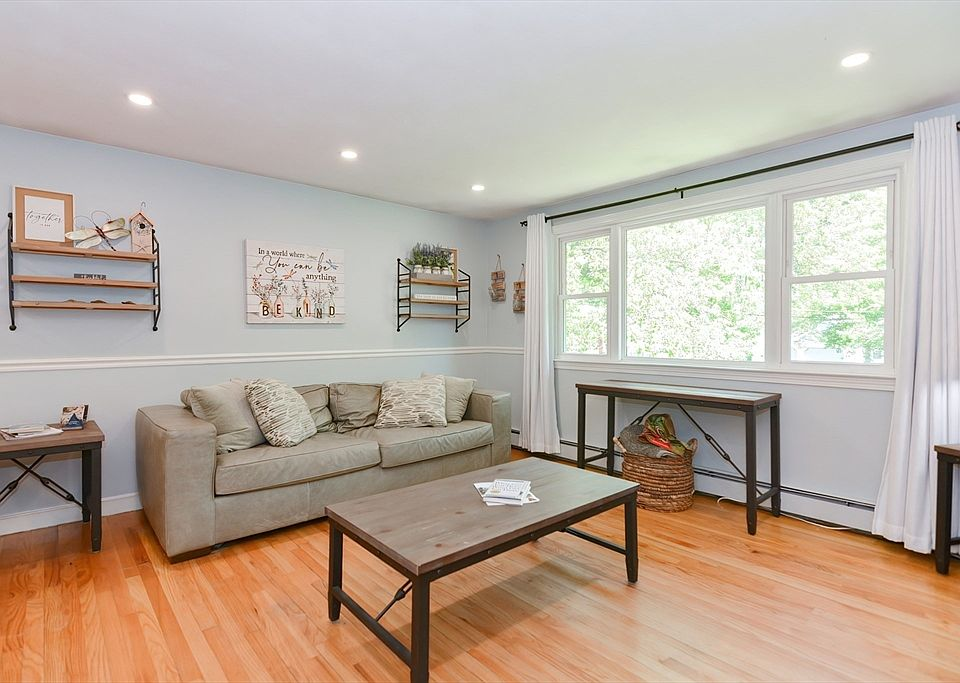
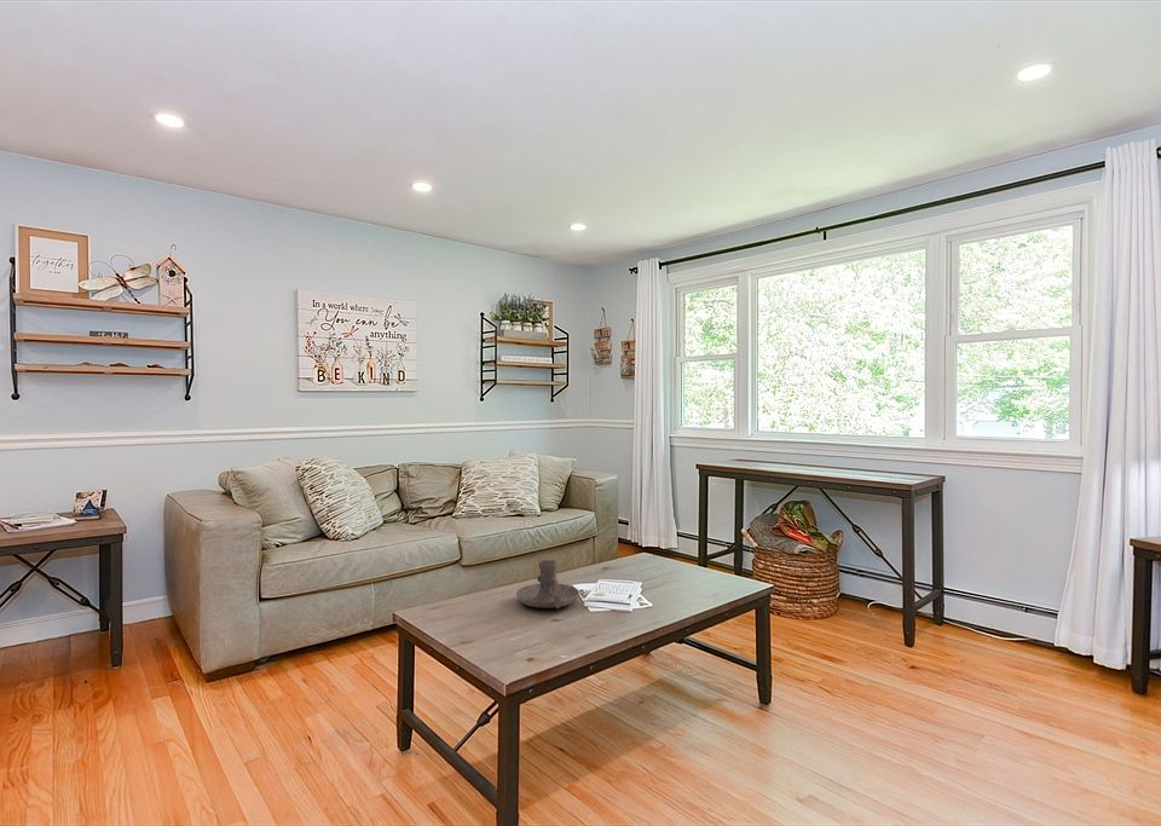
+ candle holder (549, 584)
